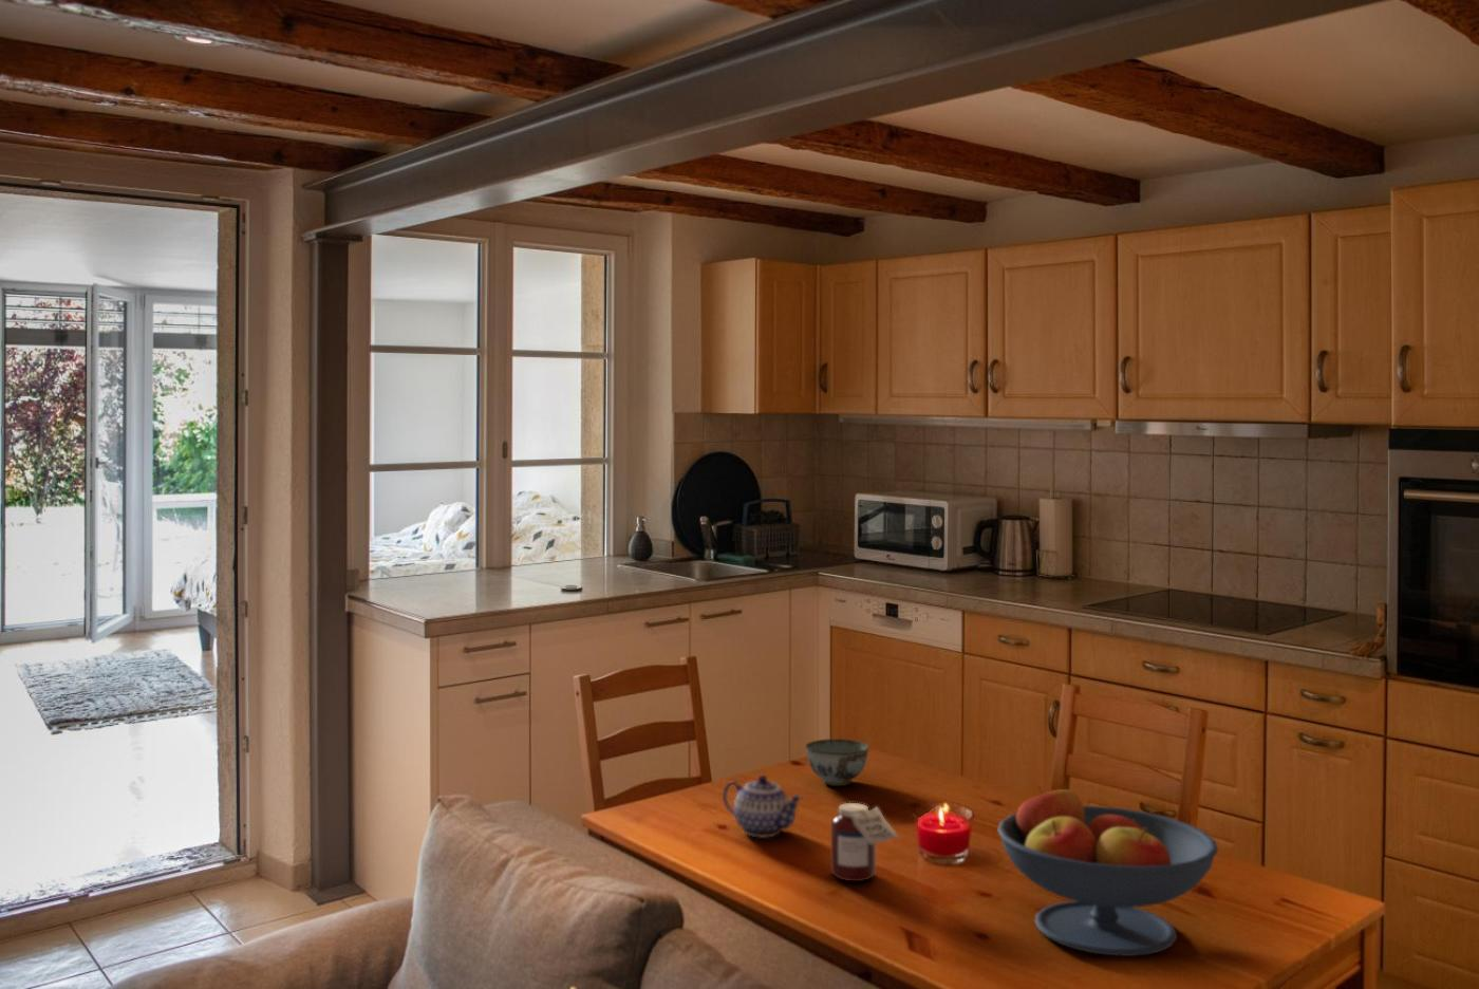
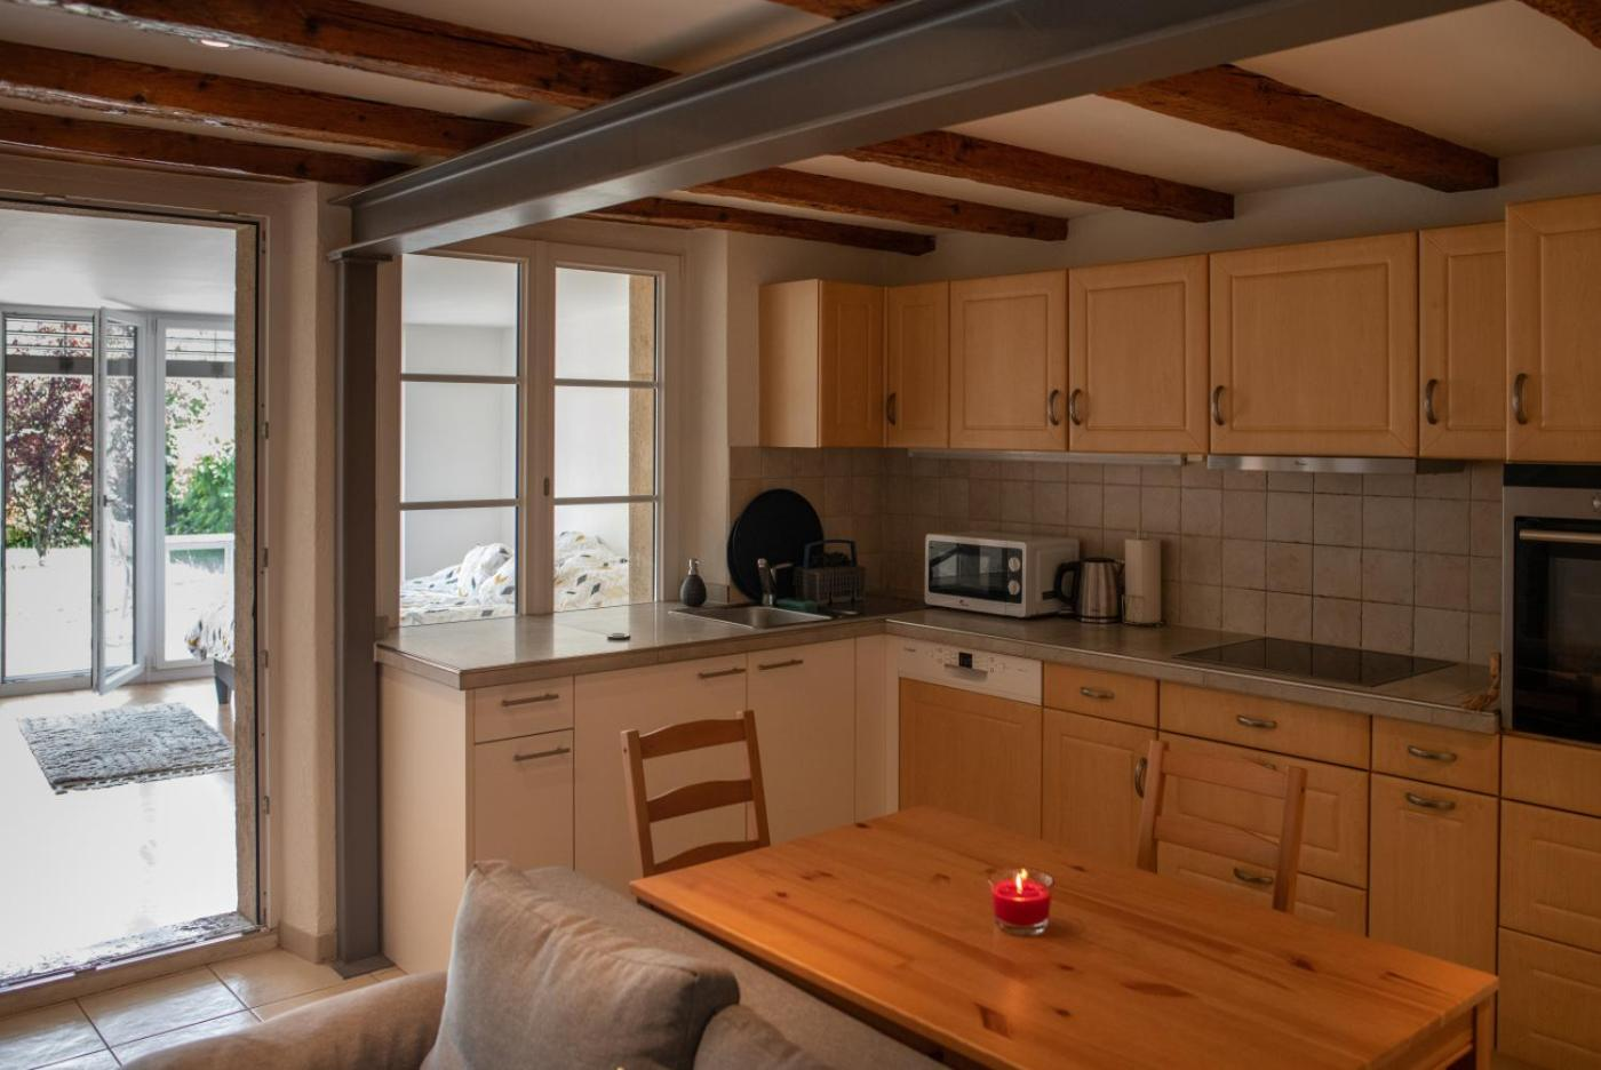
- jar (860, 843)
- fruit bowl (1104, 864)
- bowl (837, 763)
- teapot (762, 804)
